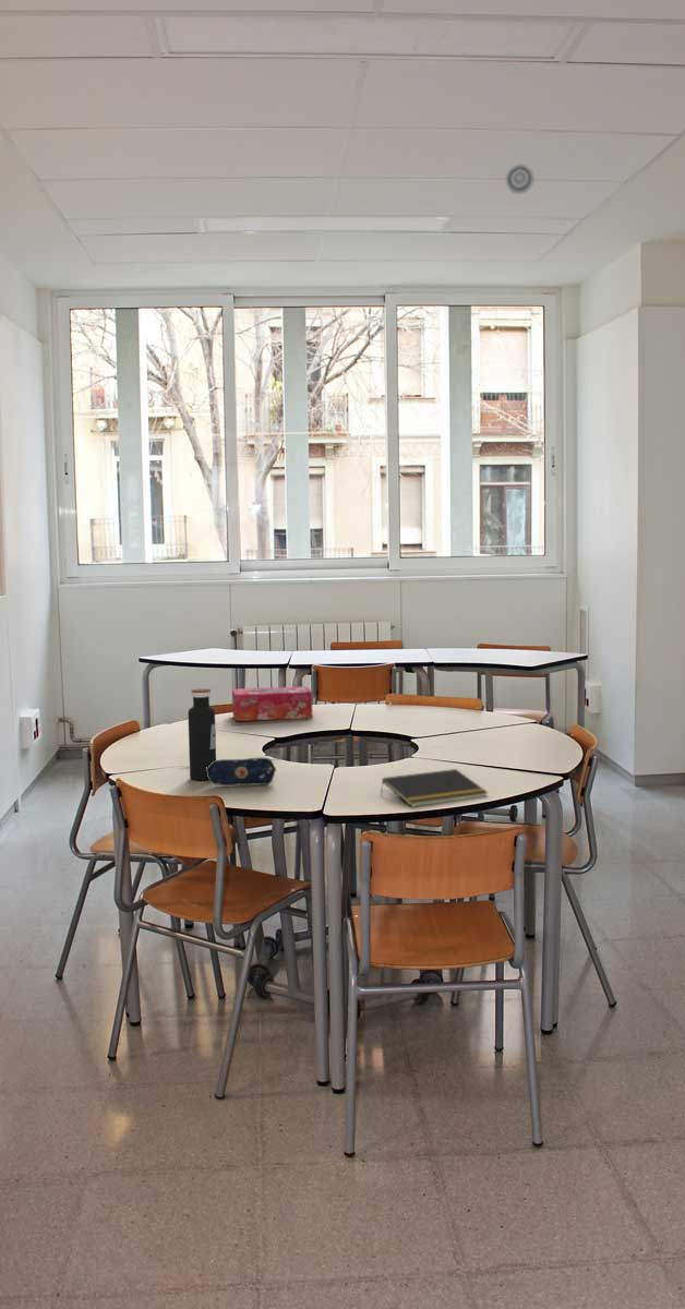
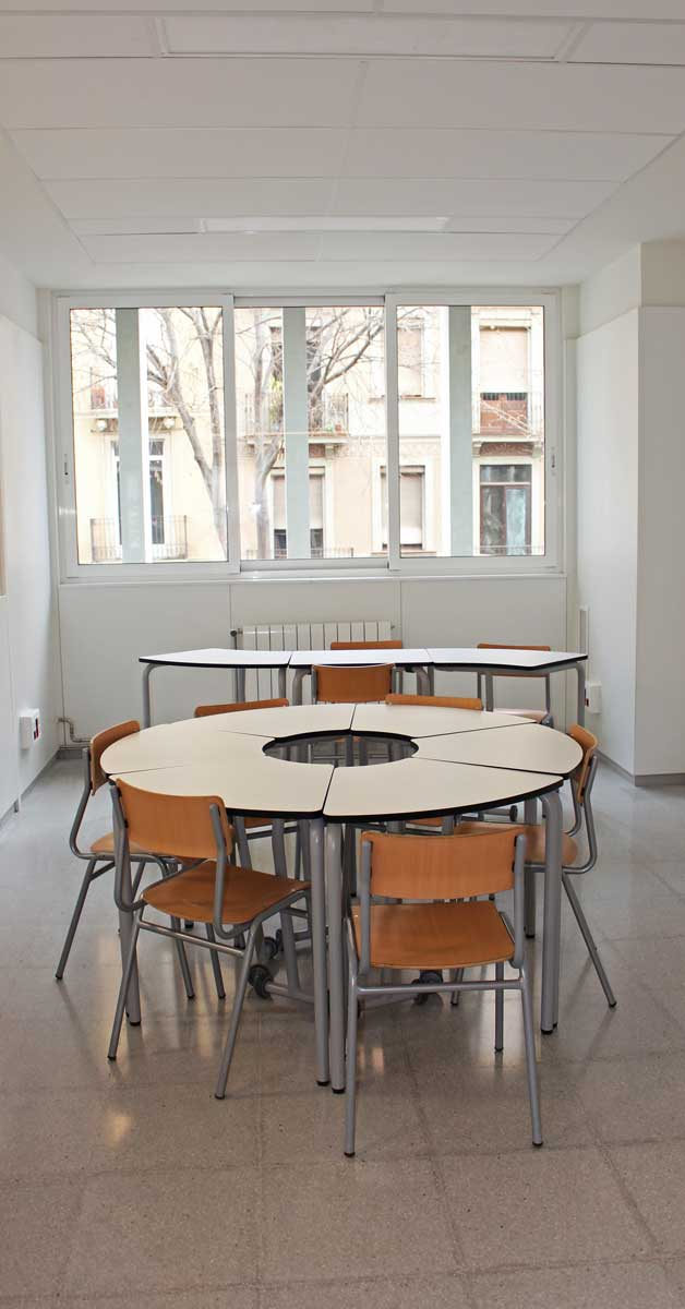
- notepad (434, 786)
- water bottle (202, 733)
- pencil case (241, 771)
- smoke detector (519, 178)
- tissue box (272, 702)
